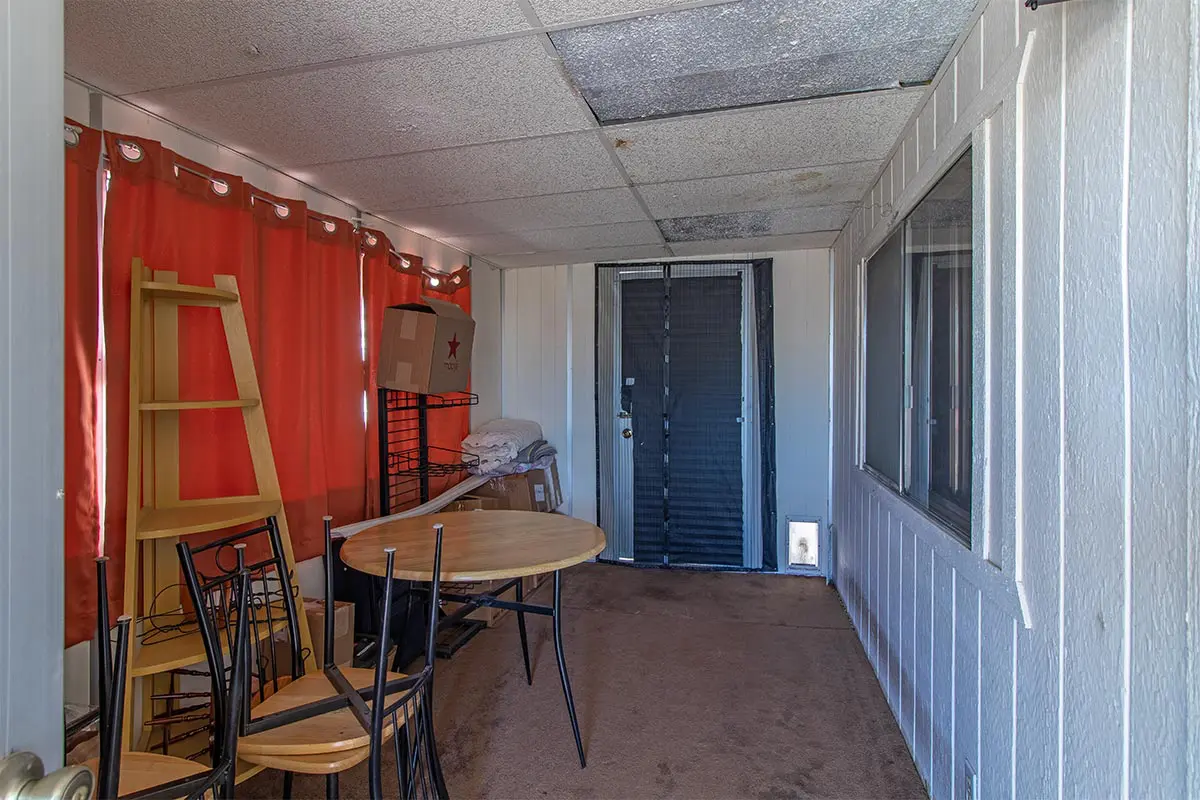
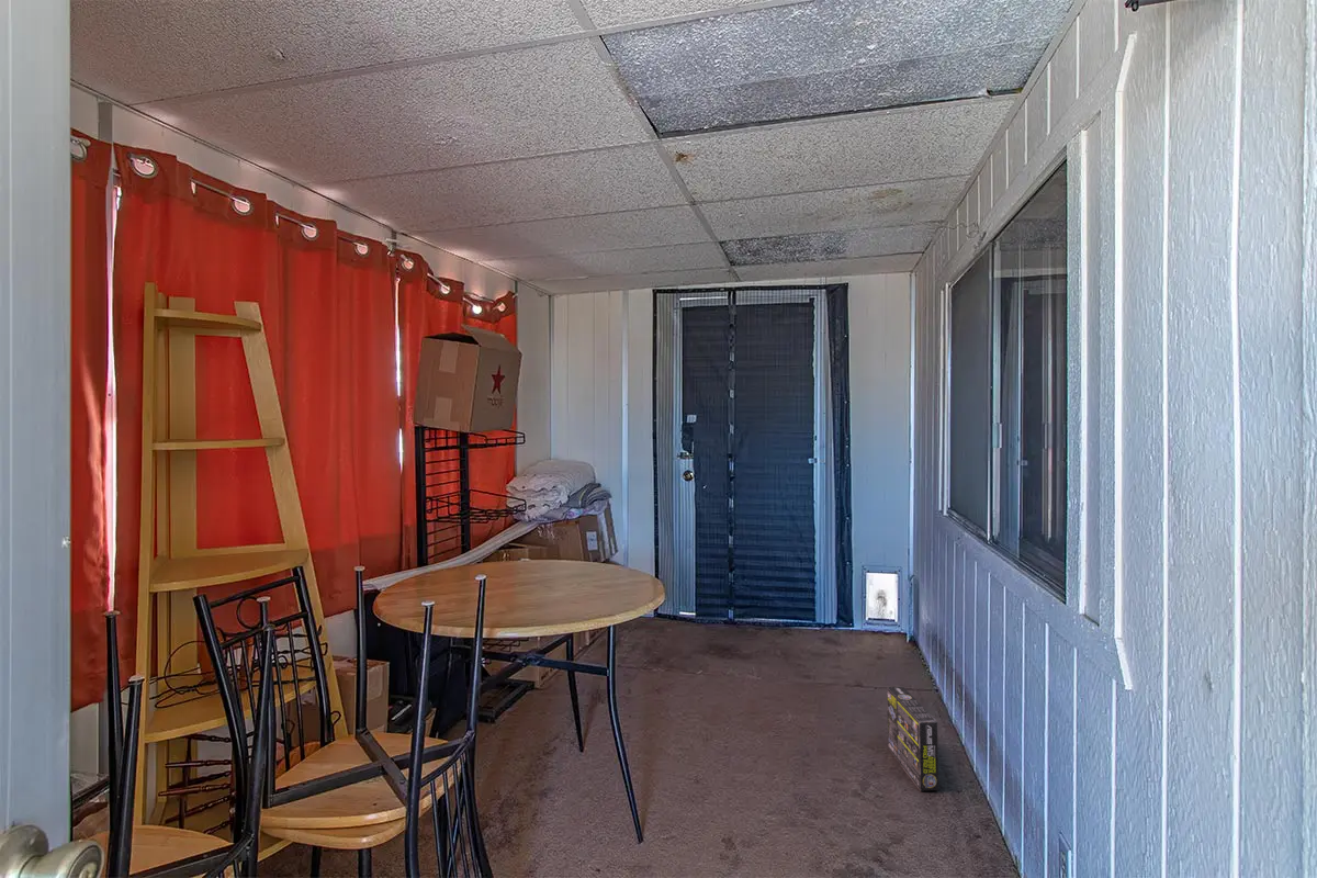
+ box (911, 735)
